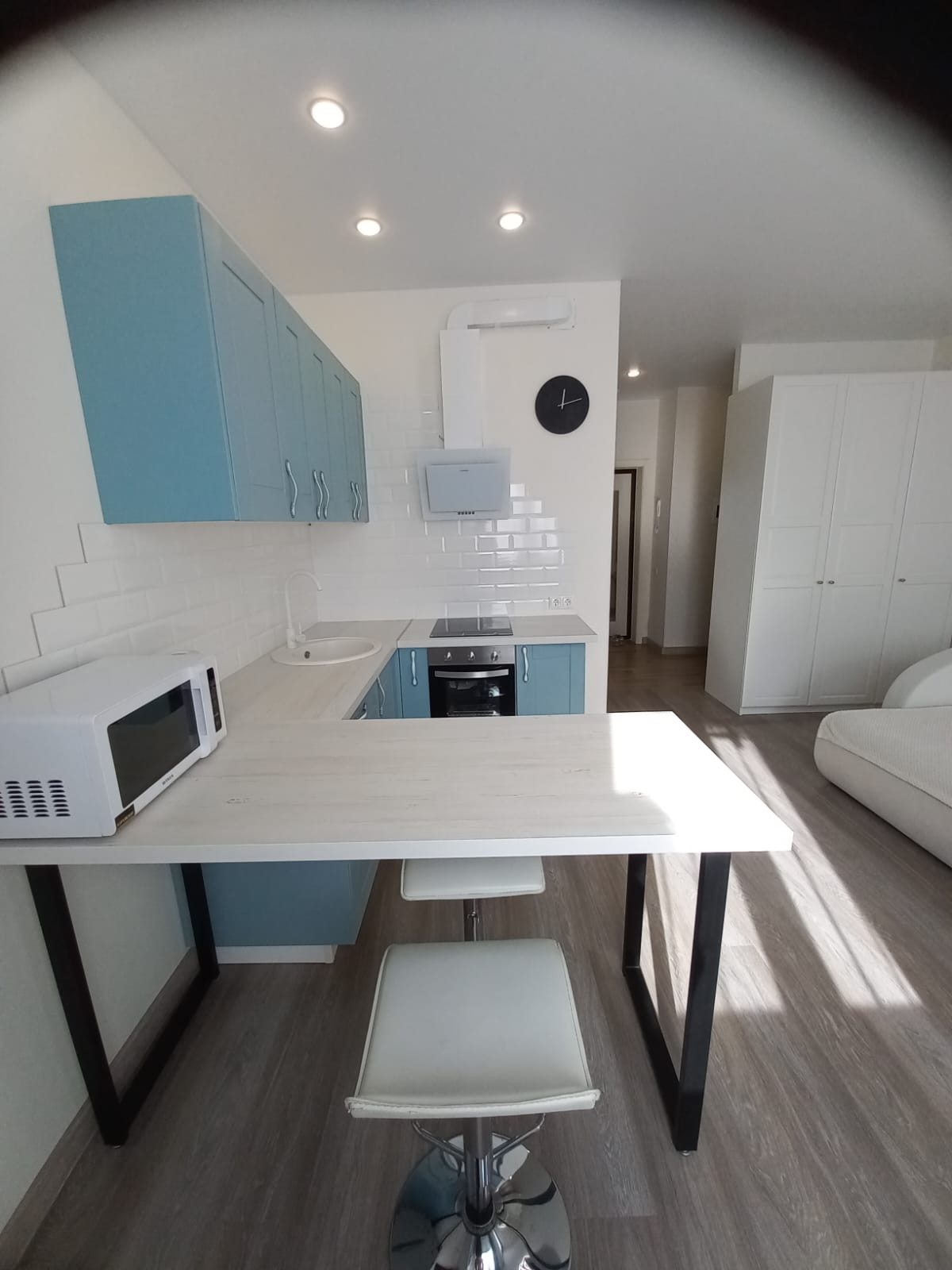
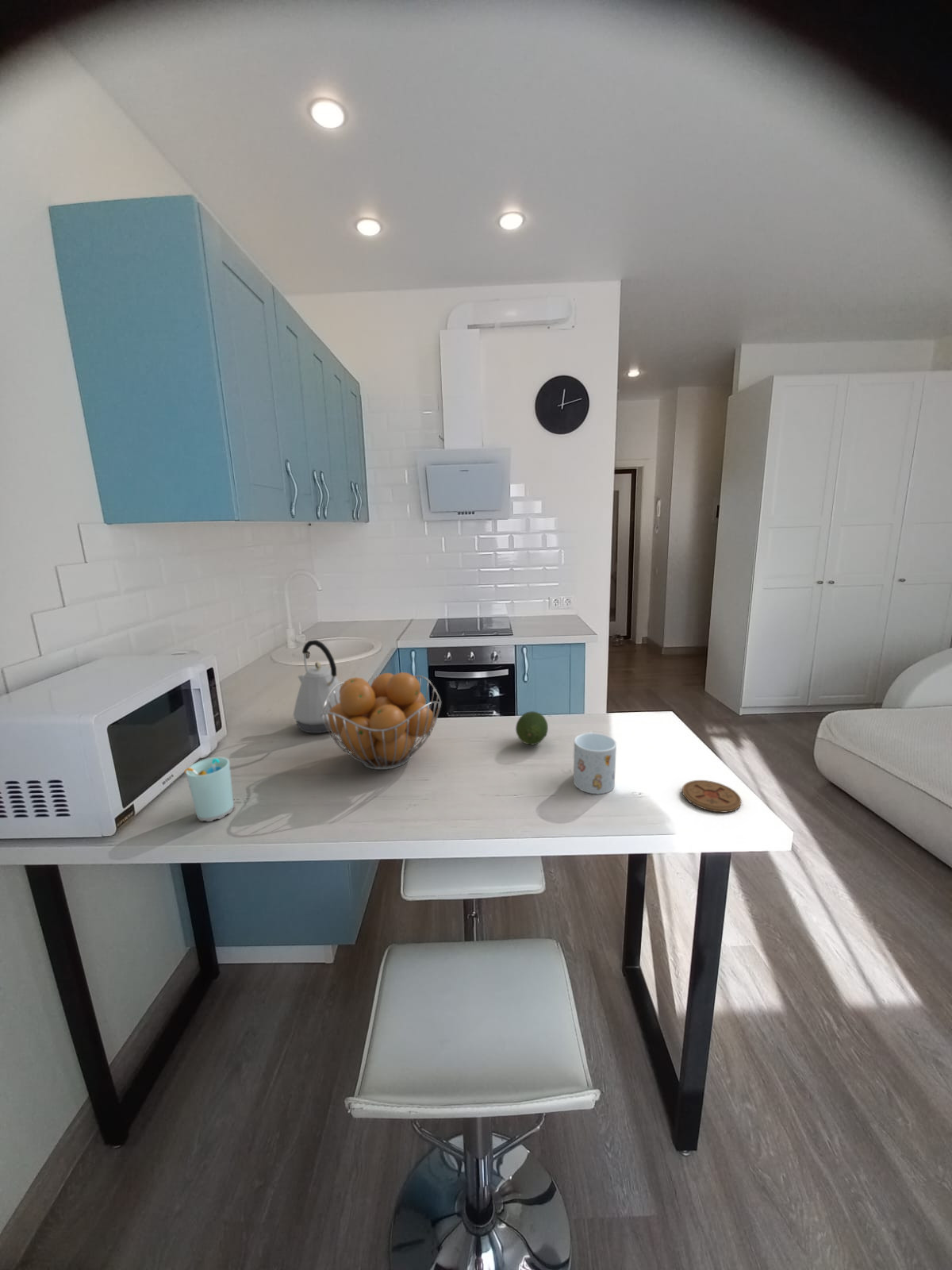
+ fruit basket (383, 718)
+ coaster (711, 795)
+ kettle (319, 683)
+ cup (209, 784)
+ fruit (532, 728)
+ mug (593, 757)
